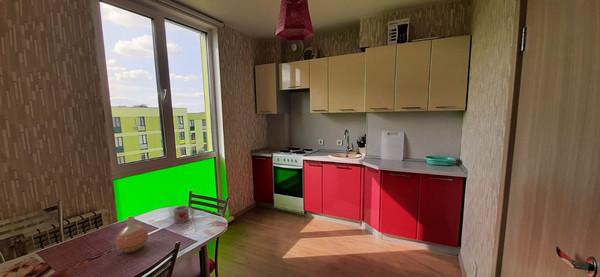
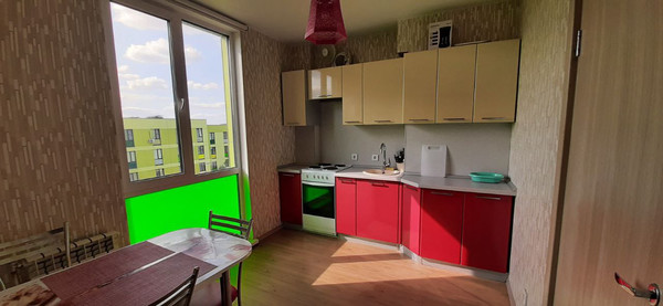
- vase (132, 233)
- mug (184, 213)
